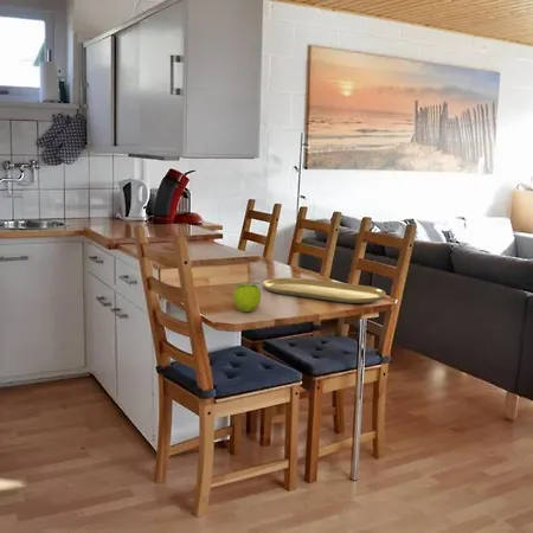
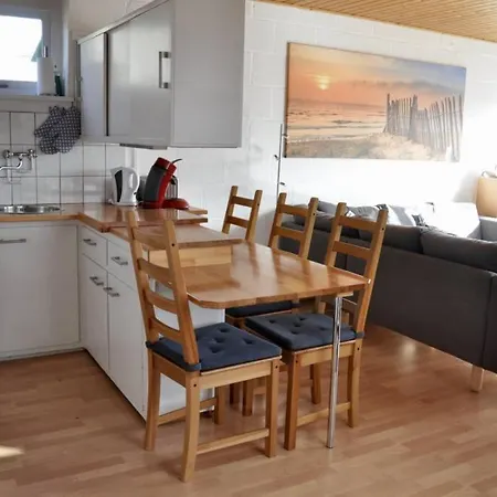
- placemat (322, 290)
- fruit (246, 296)
